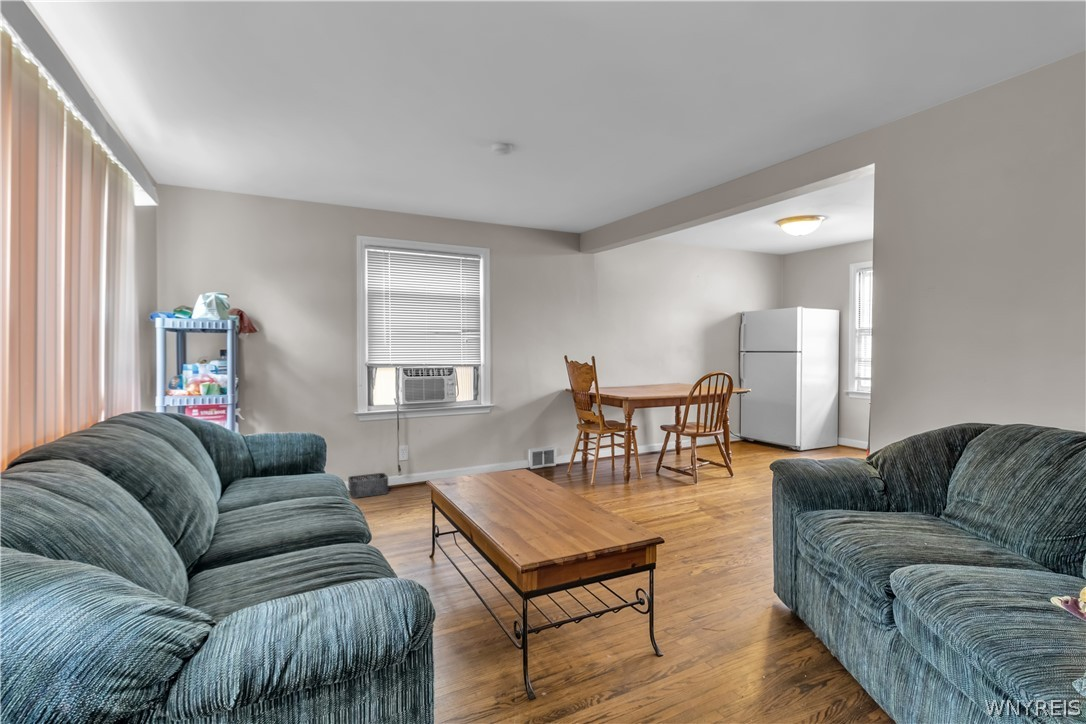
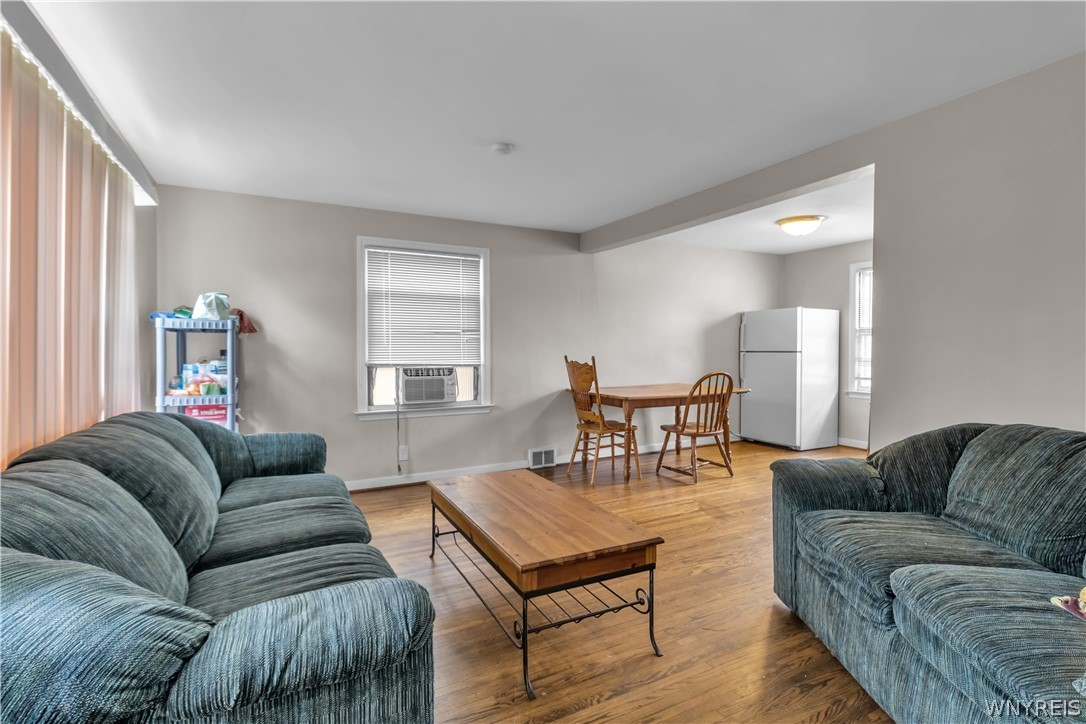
- storage bin (368, 485)
